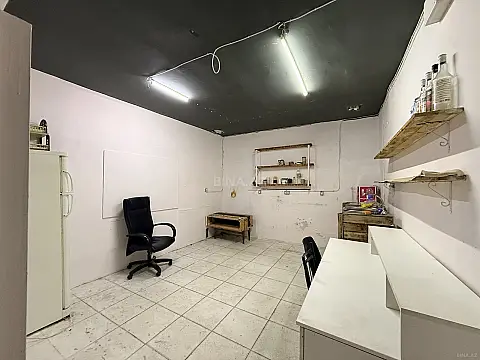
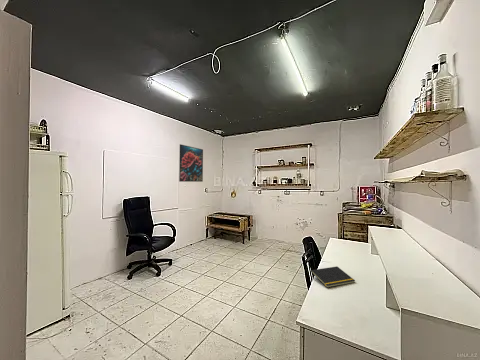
+ notepad (332, 276)
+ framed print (192, 164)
